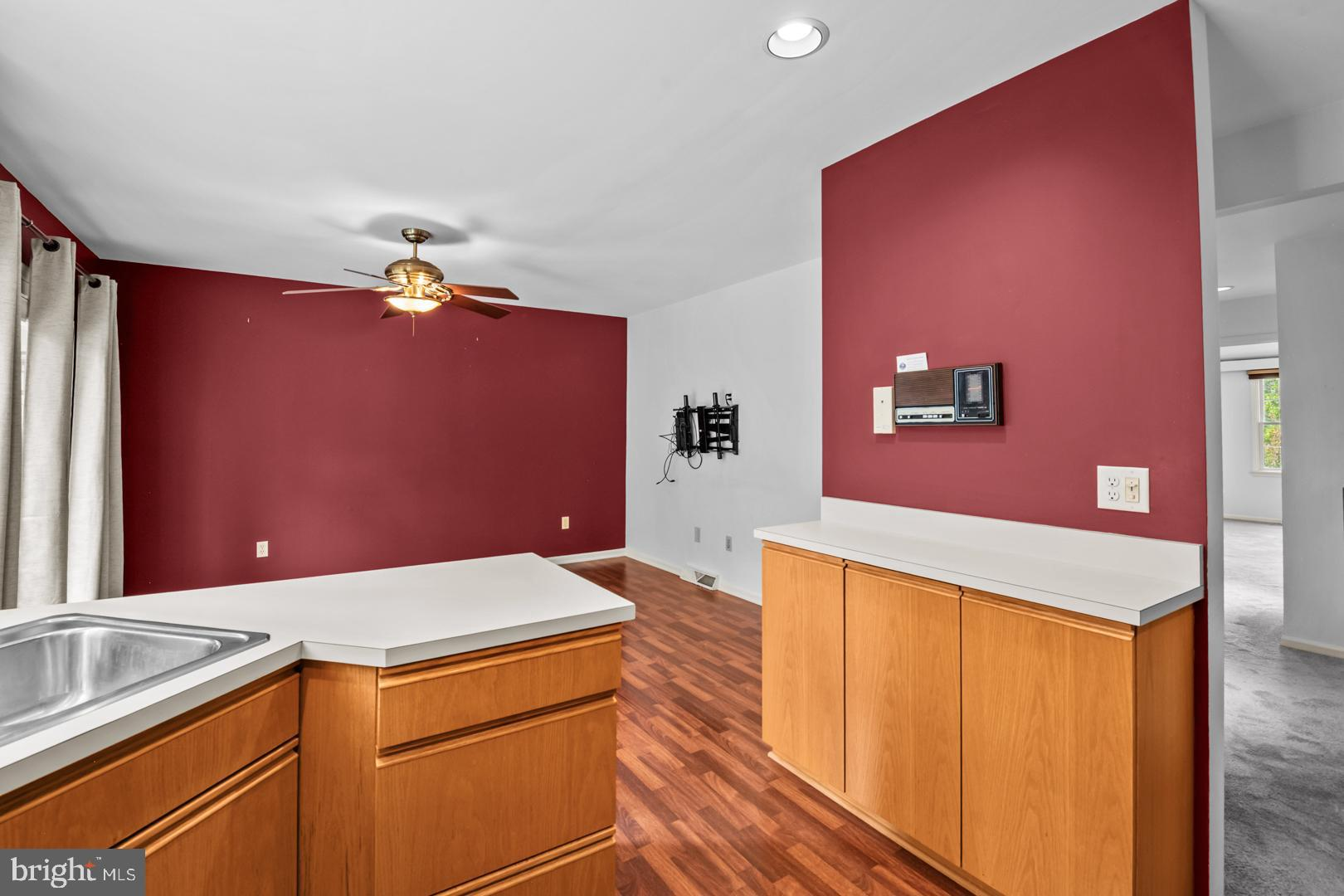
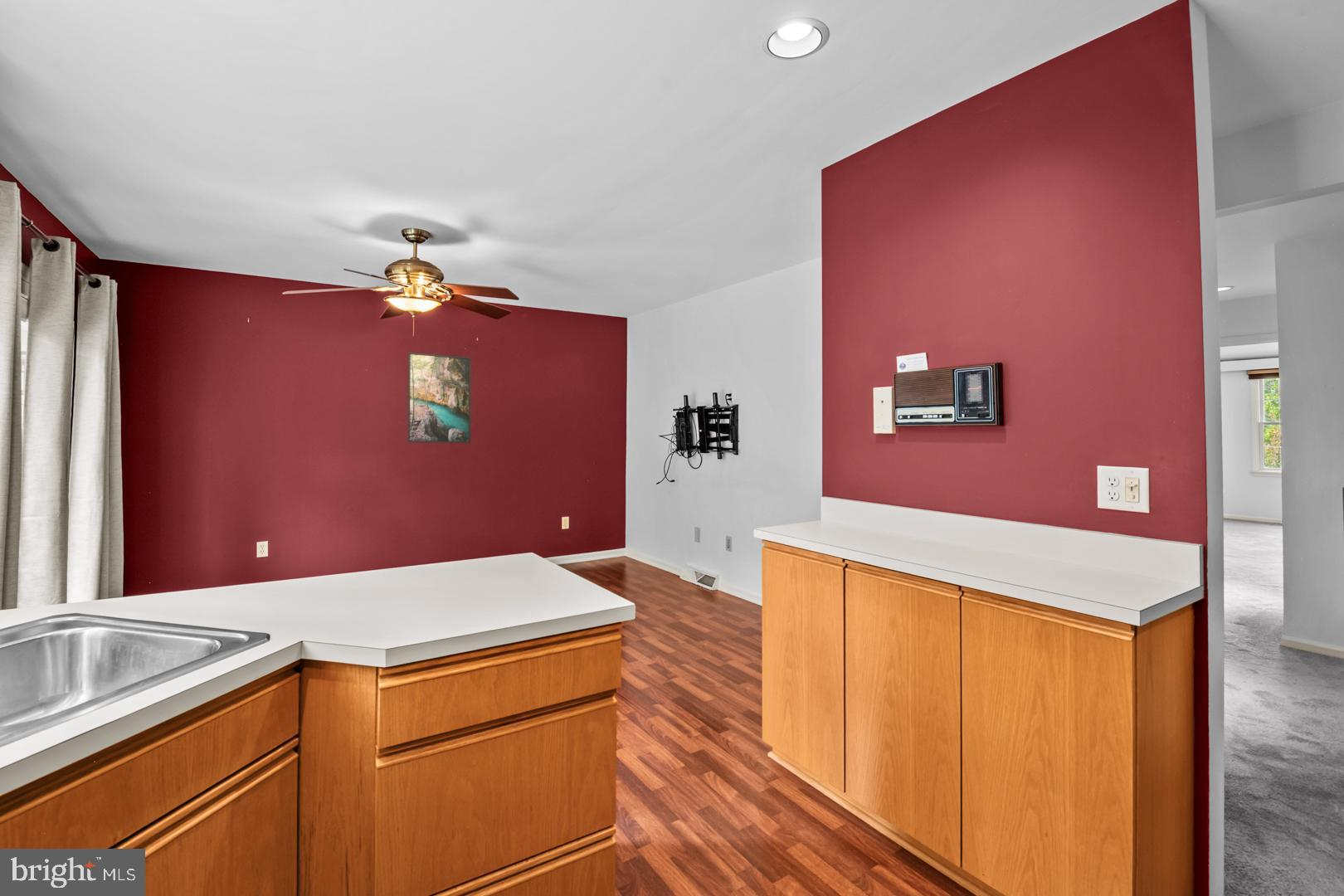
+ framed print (440, 398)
